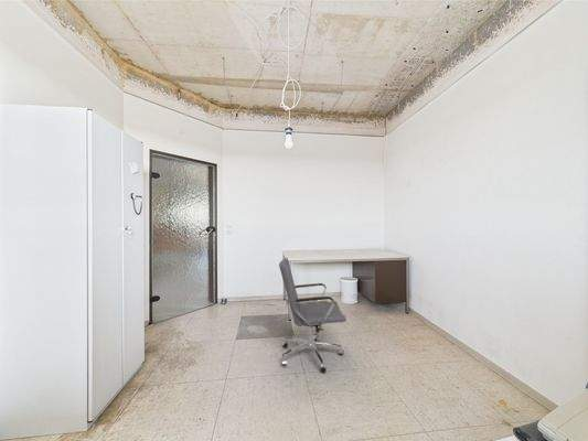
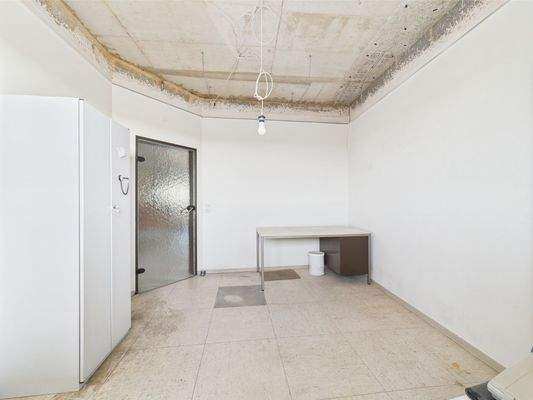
- office chair (311, 308)
